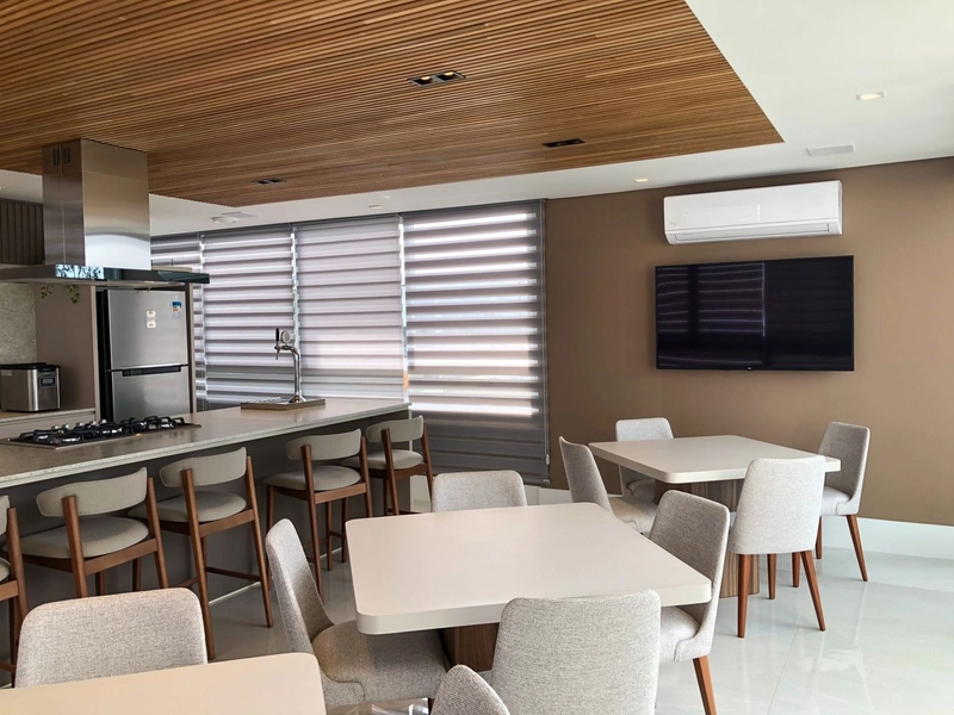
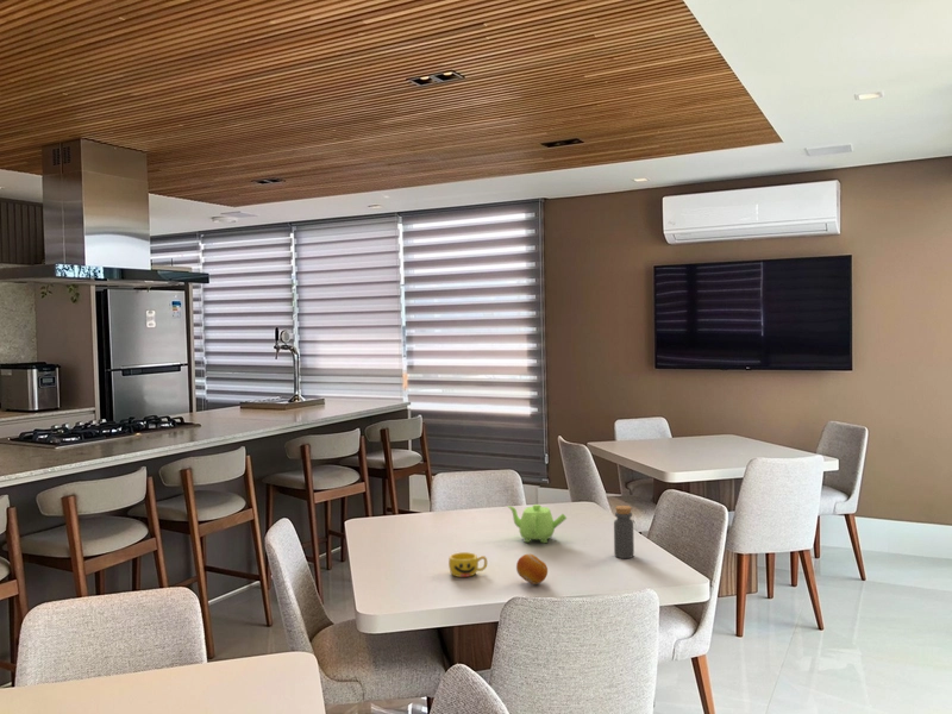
+ bottle (624, 531)
+ fruit (532, 569)
+ cup (468, 564)
+ teapot (537, 521)
